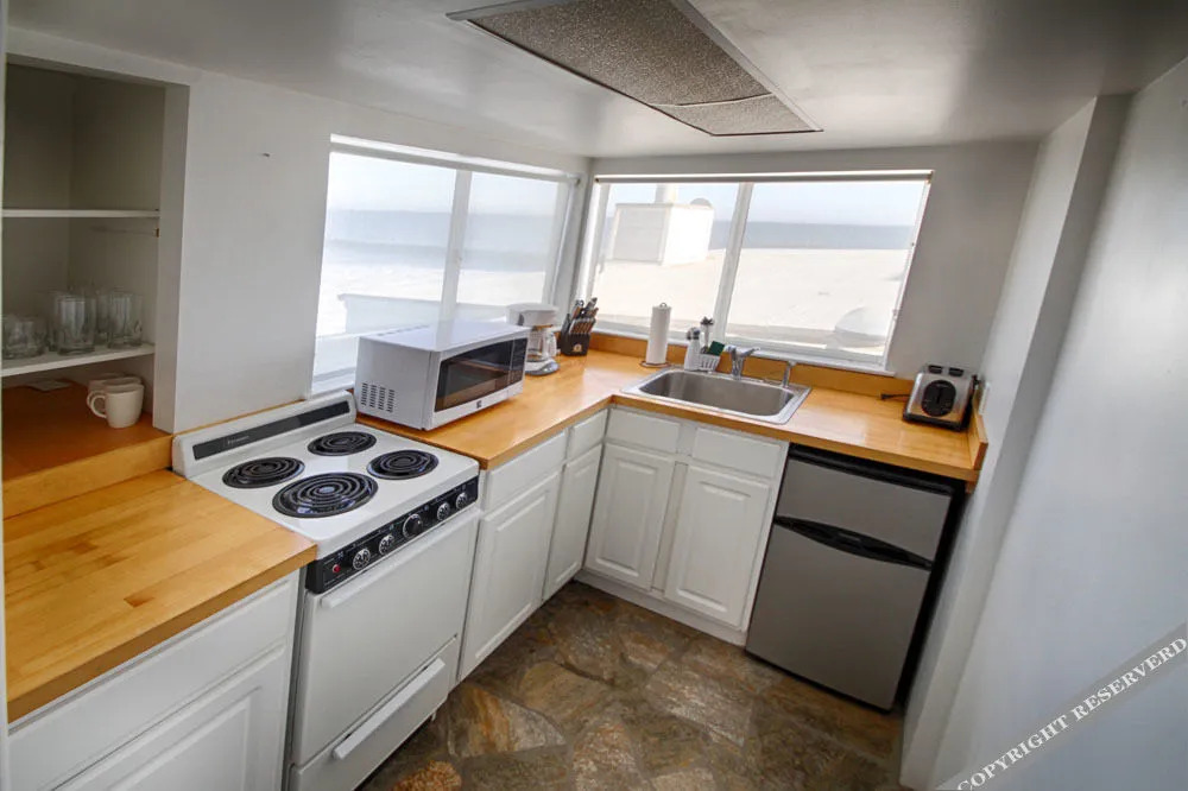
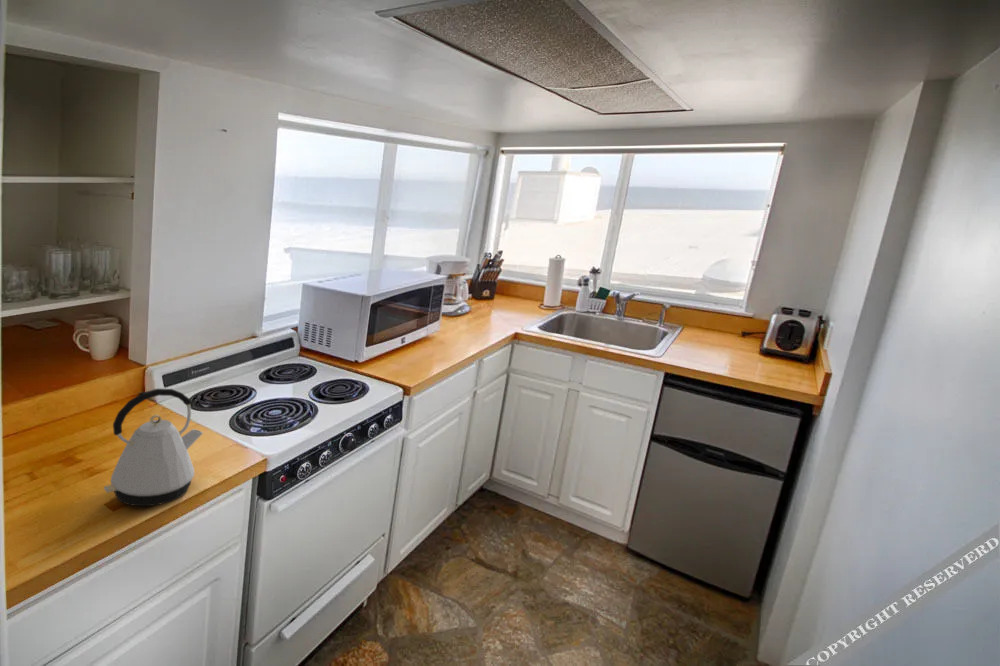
+ kettle (157, 441)
